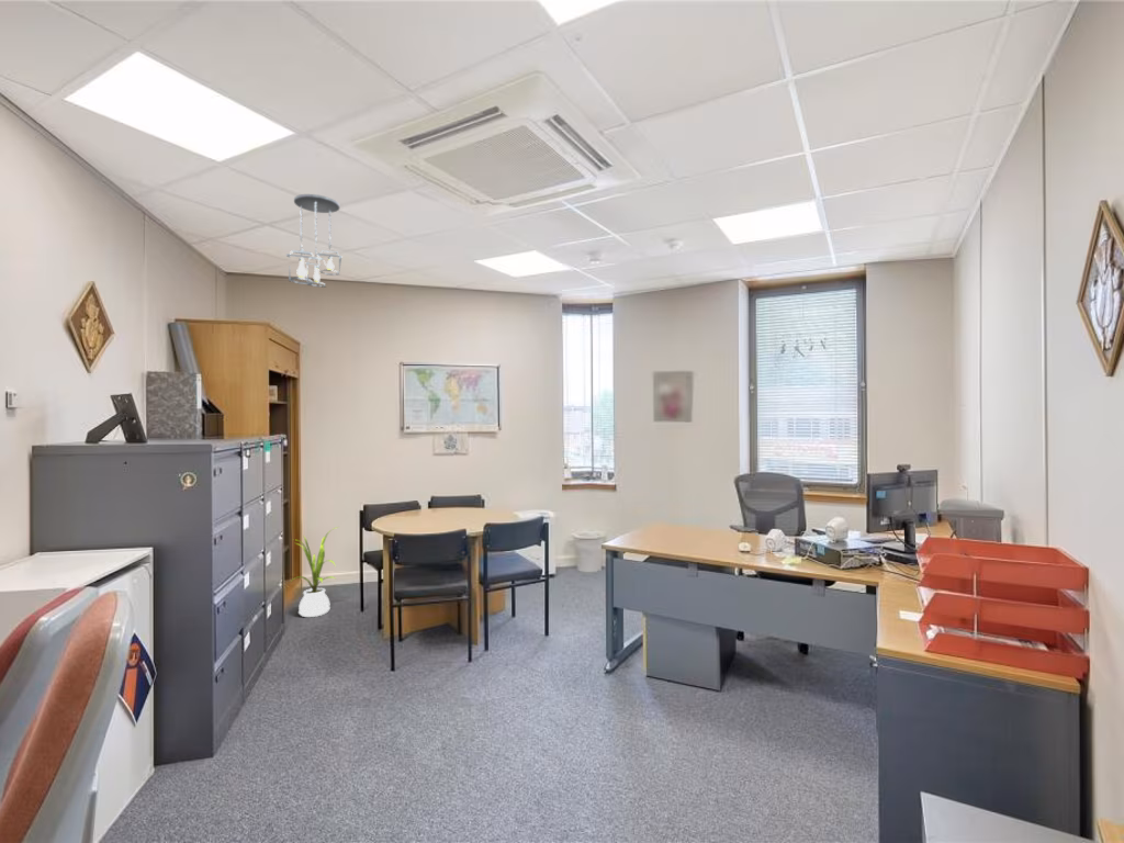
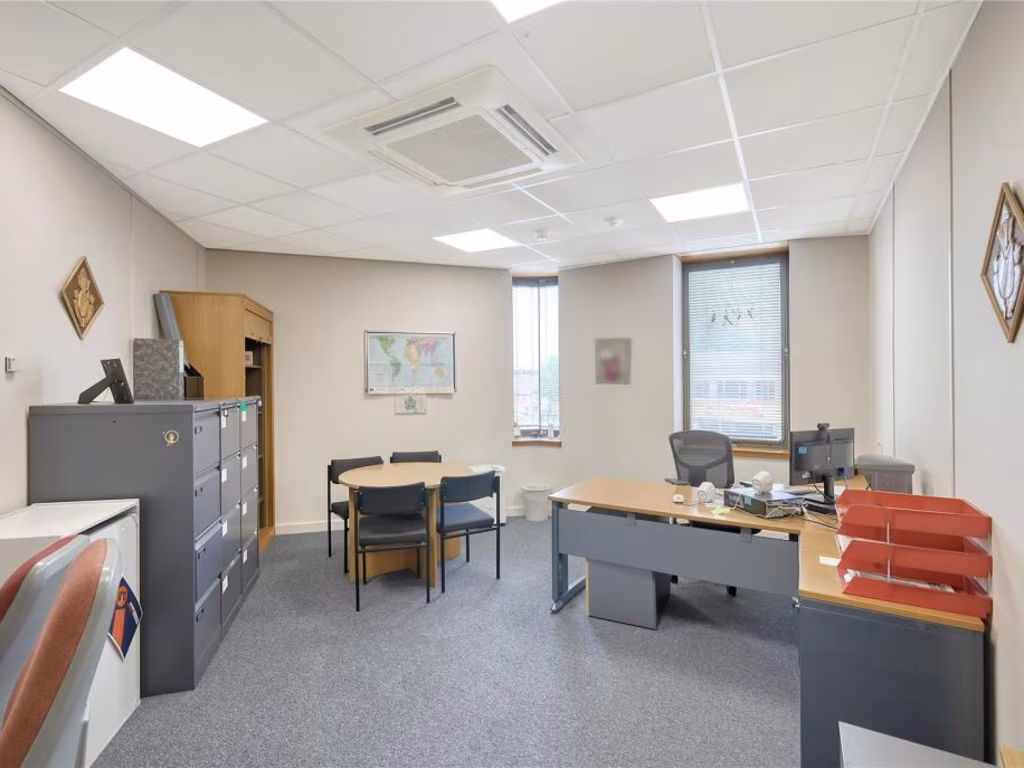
- ceiling light fixture (315, 245)
- house plant (316, 569)
